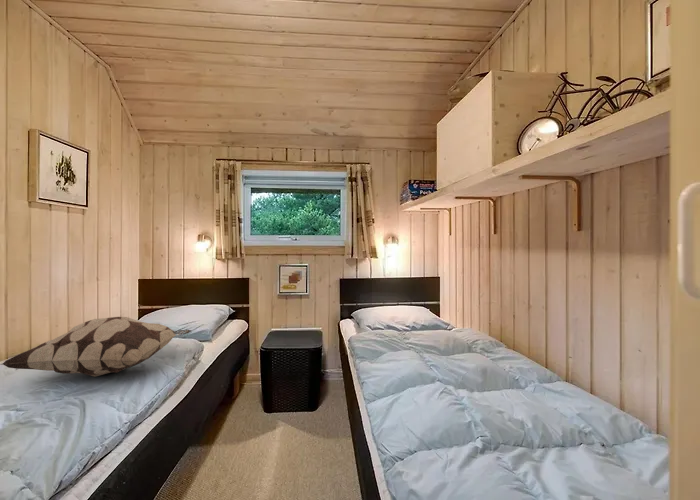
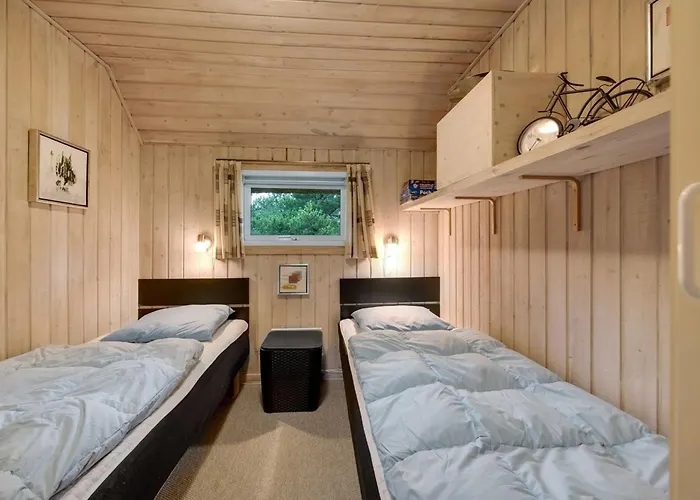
- decorative pillow (113, 344)
